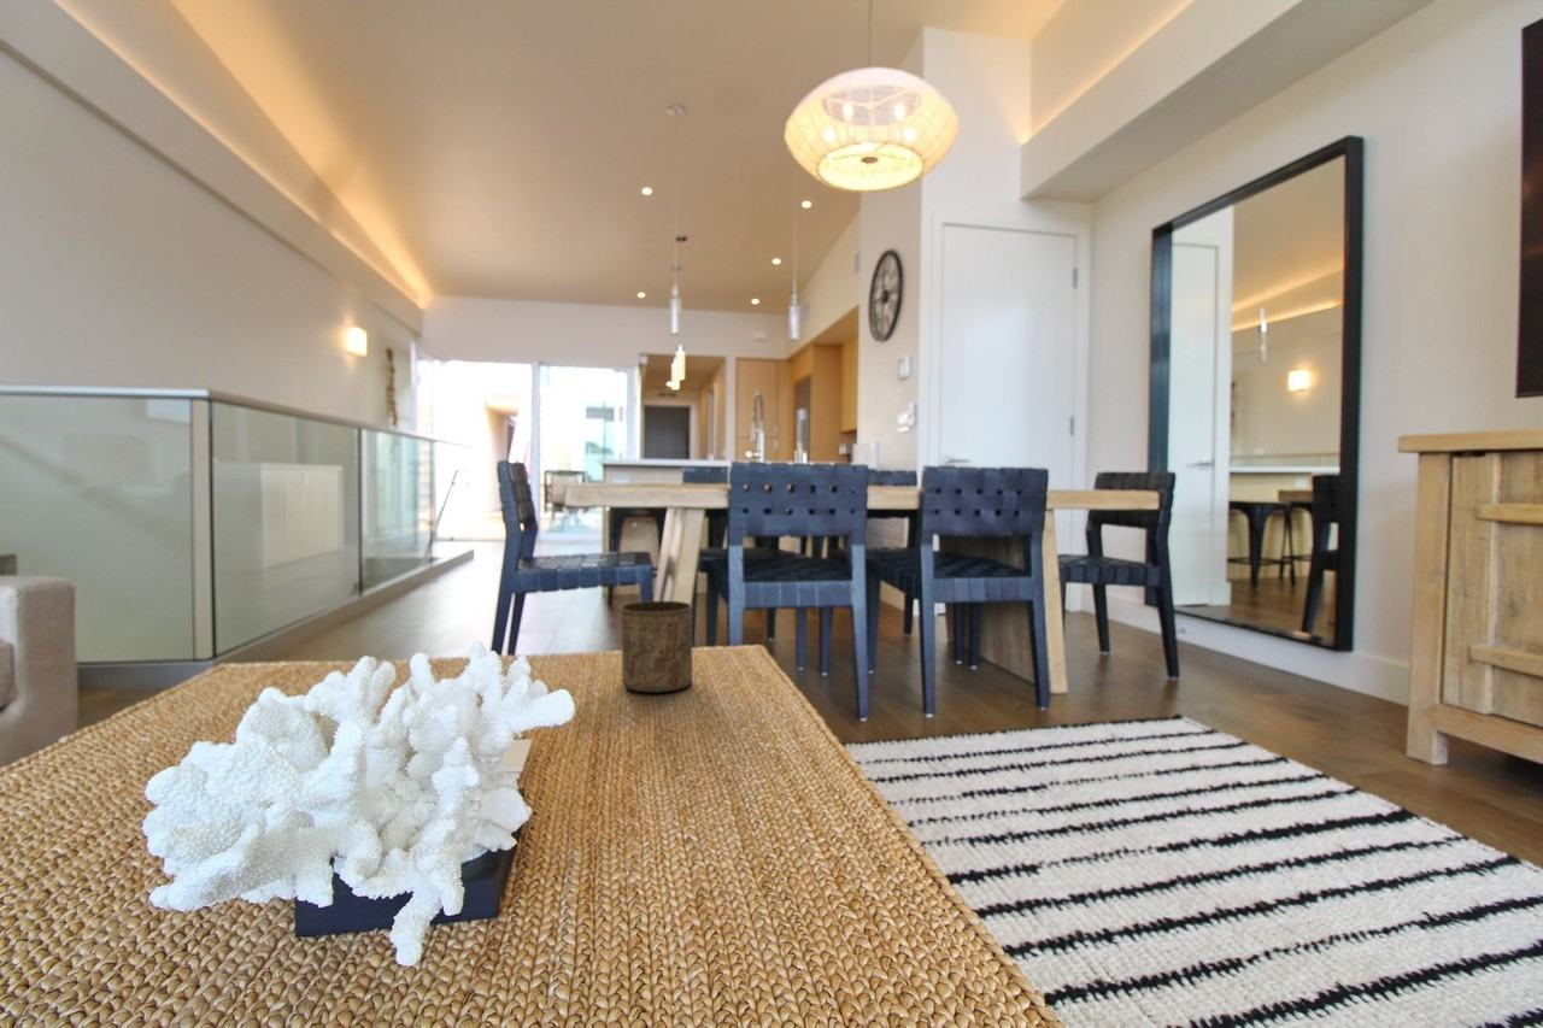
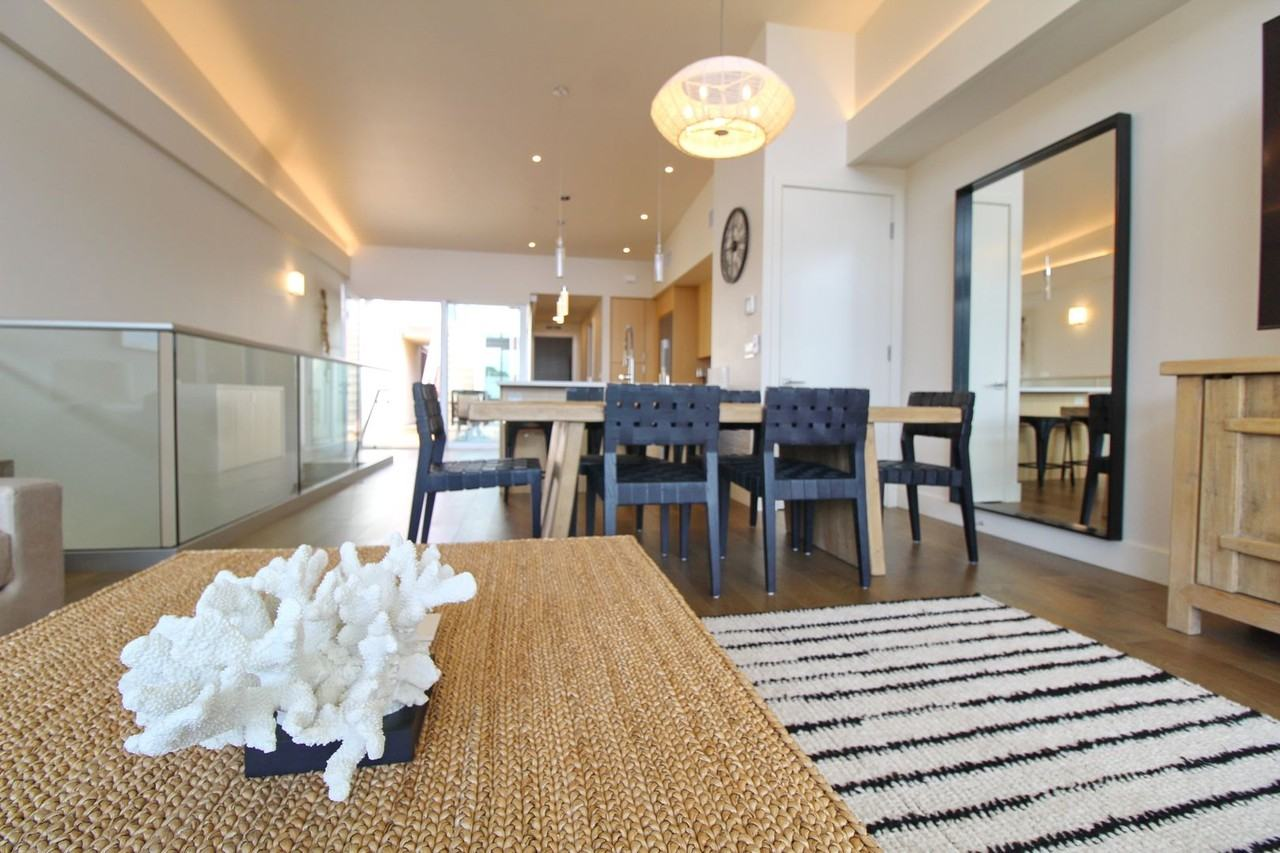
- cup (656, 645)
